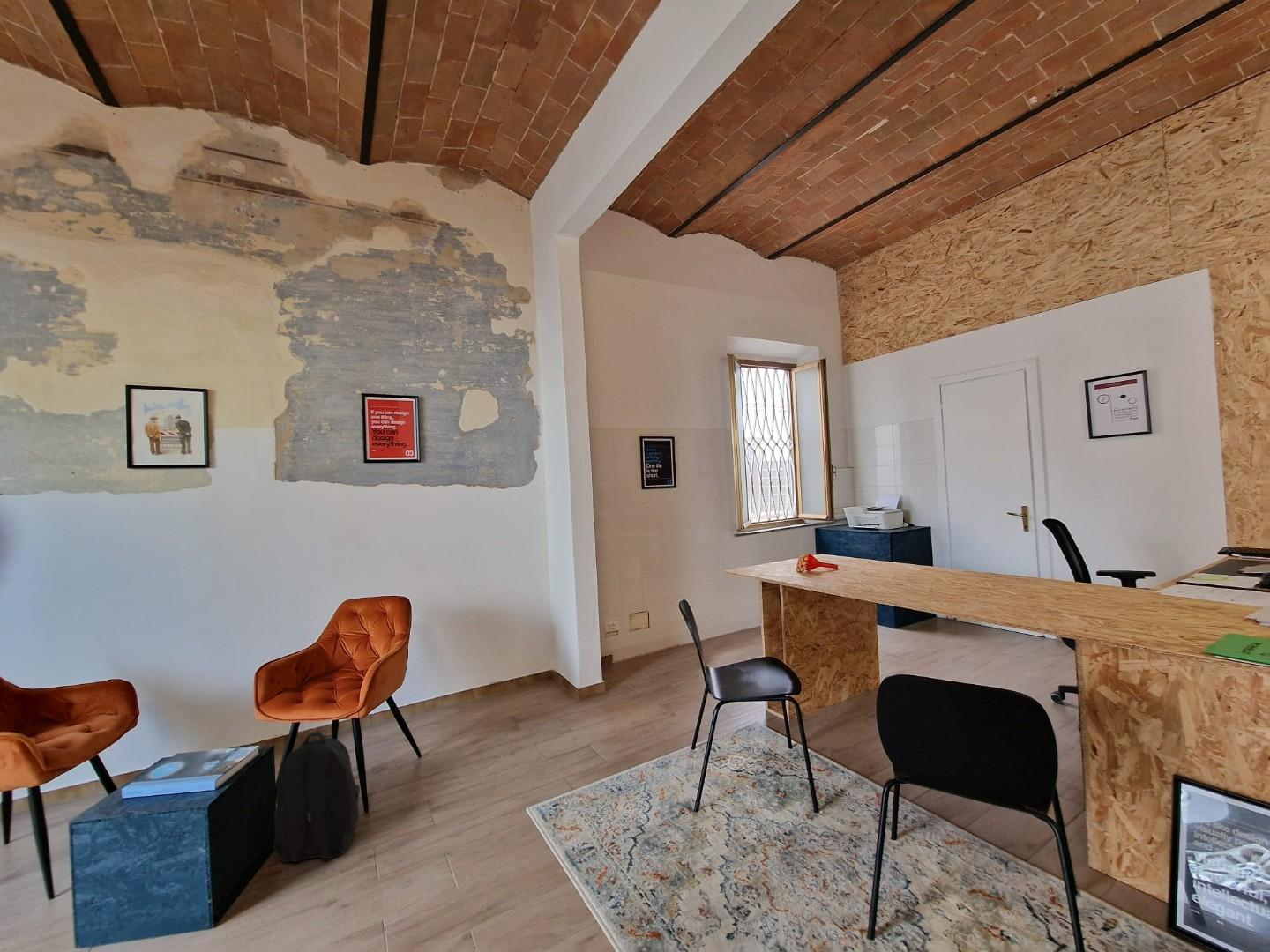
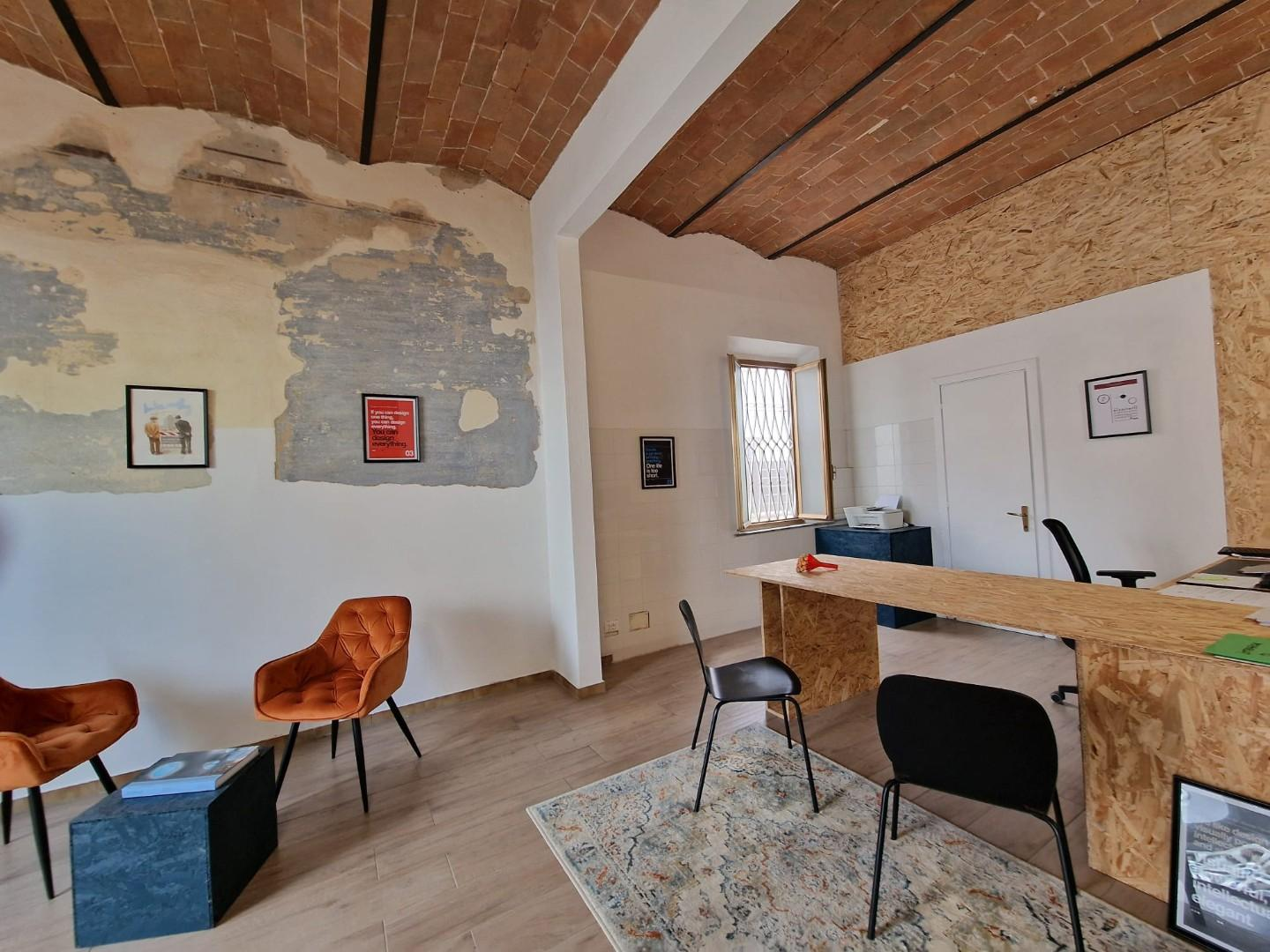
- backpack (318, 789)
